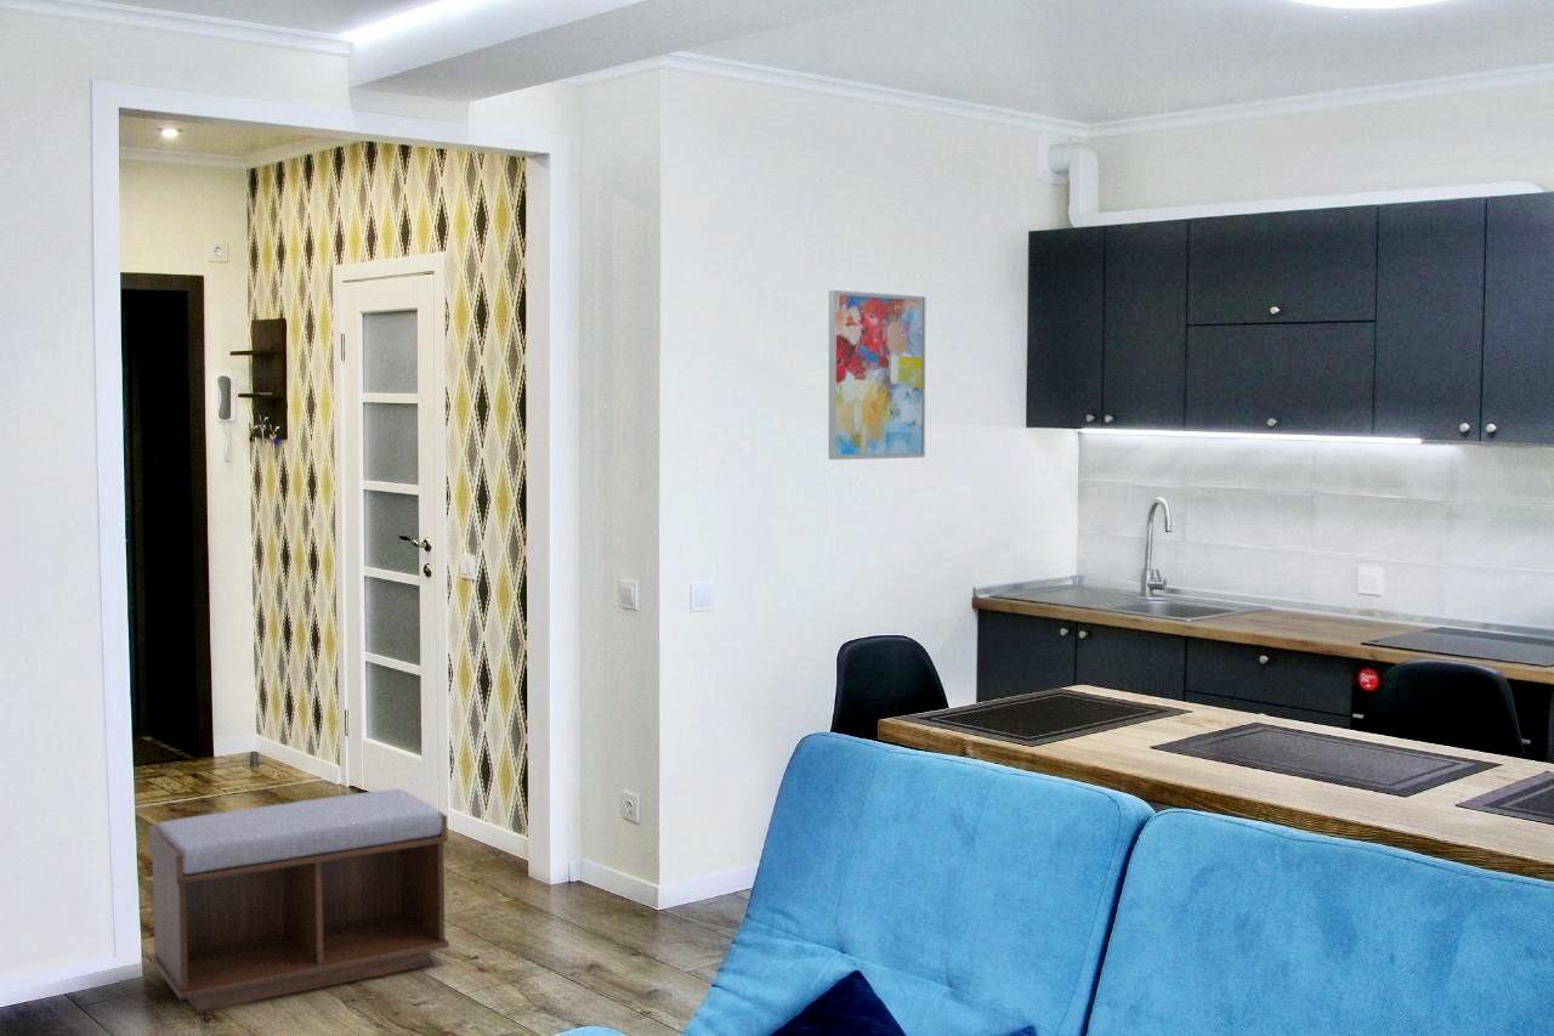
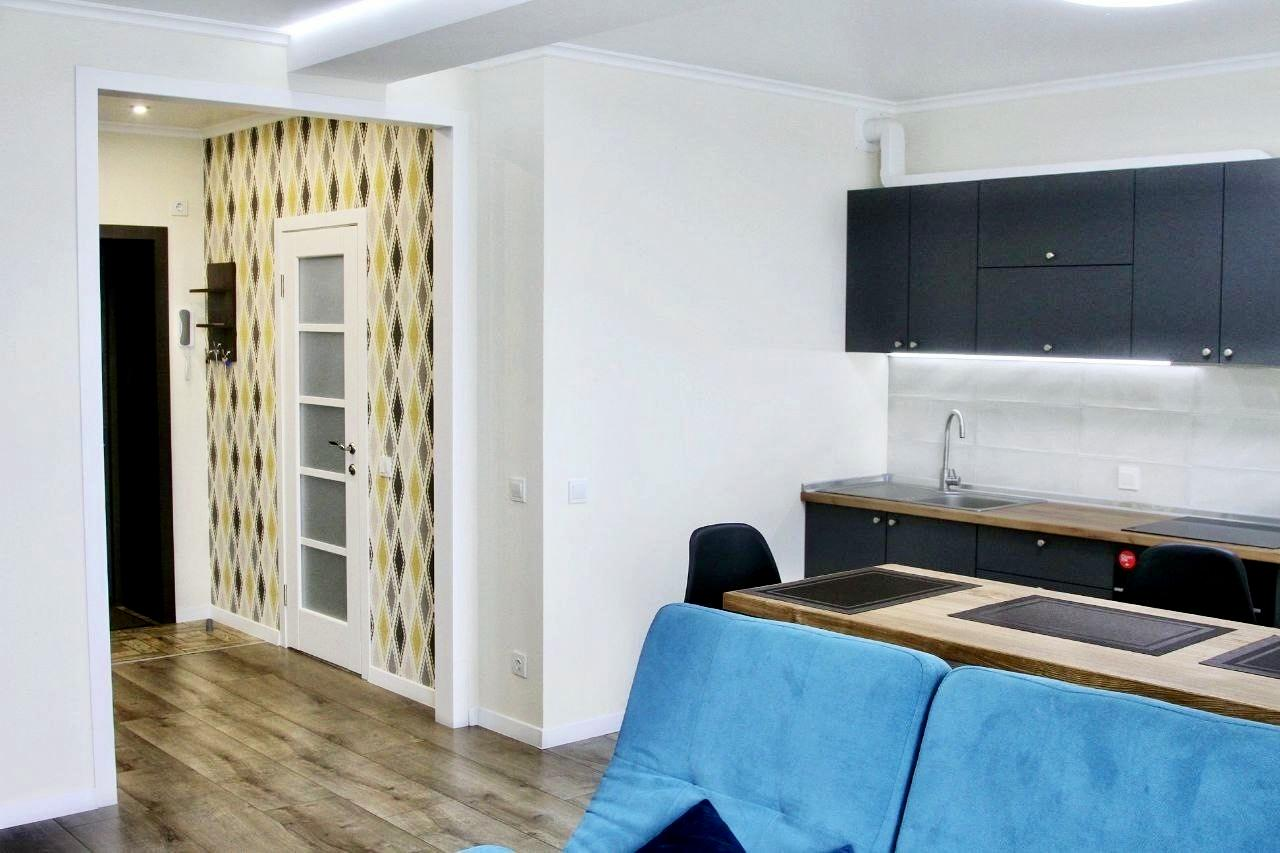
- bench (301, 891)
- wall art (878, 375)
